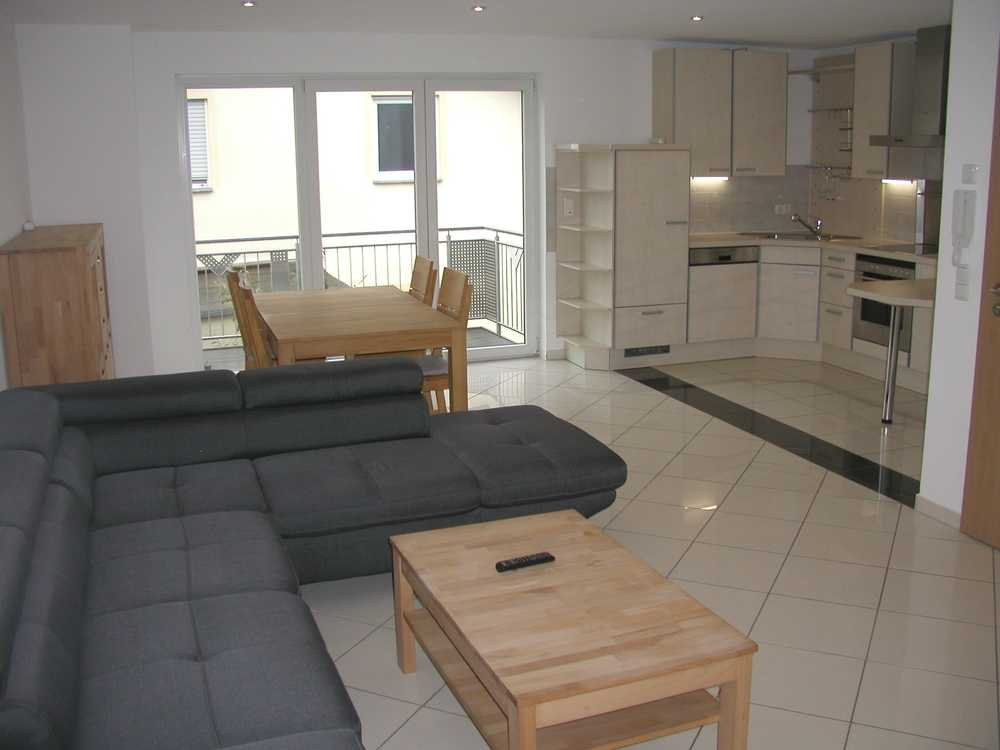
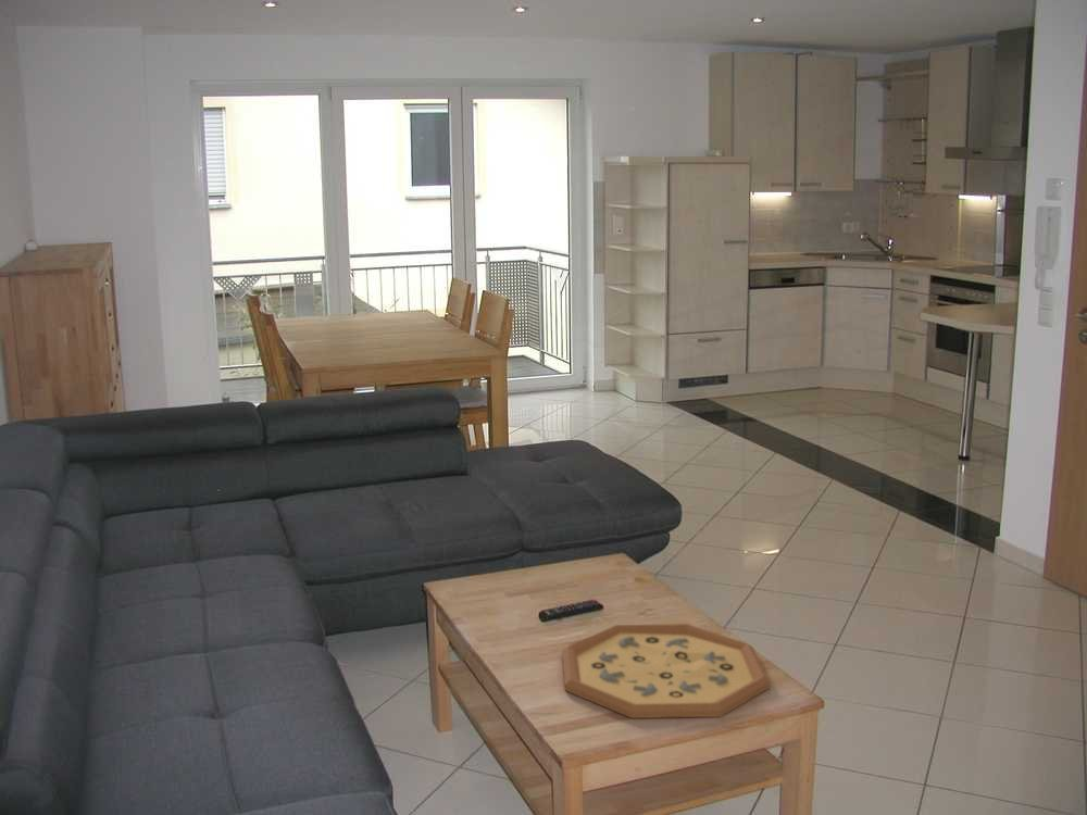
+ decorative tray (662, 665)
